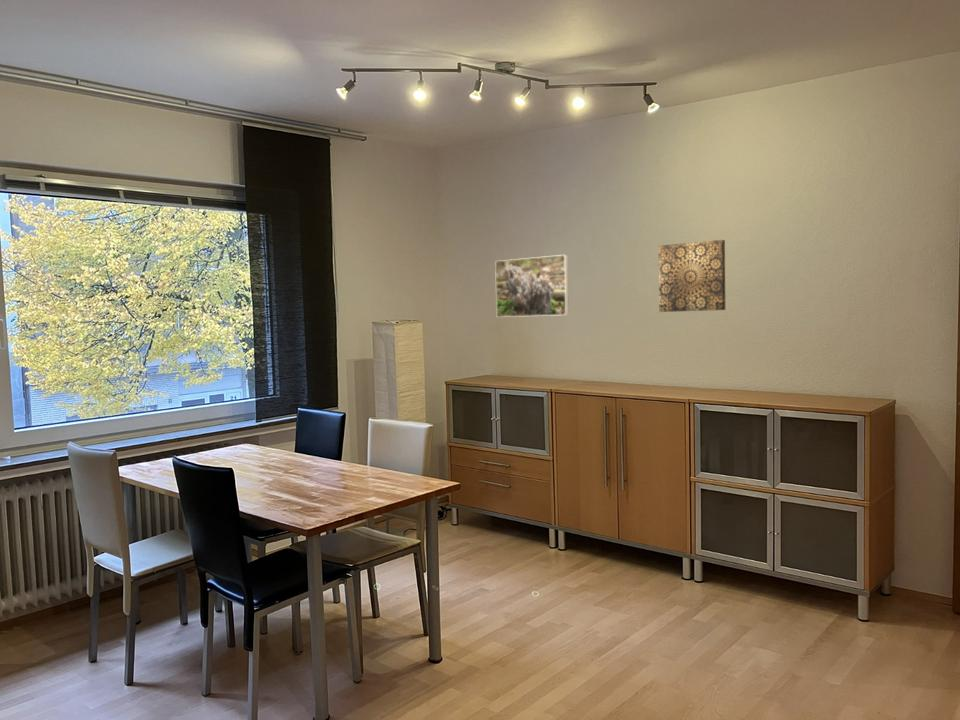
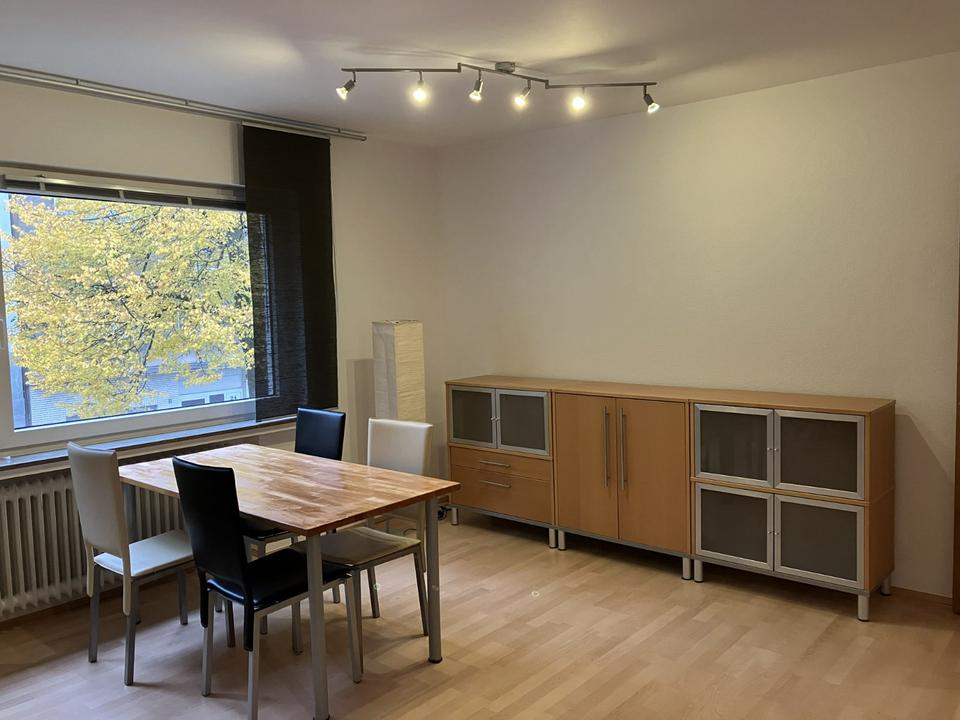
- wall art (691, 277)
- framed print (530, 287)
